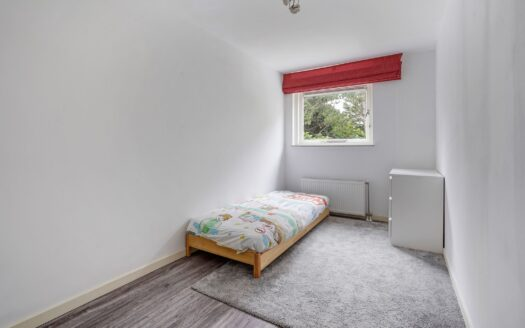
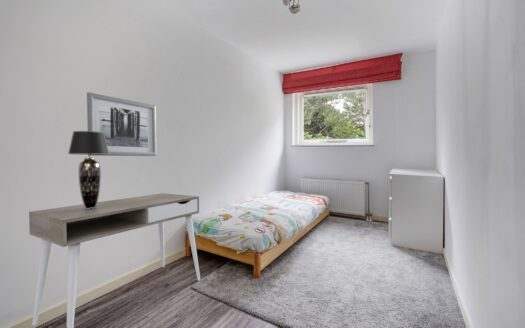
+ desk (124, 231)
+ table lamp (89, 169)
+ wall art (125, 127)
